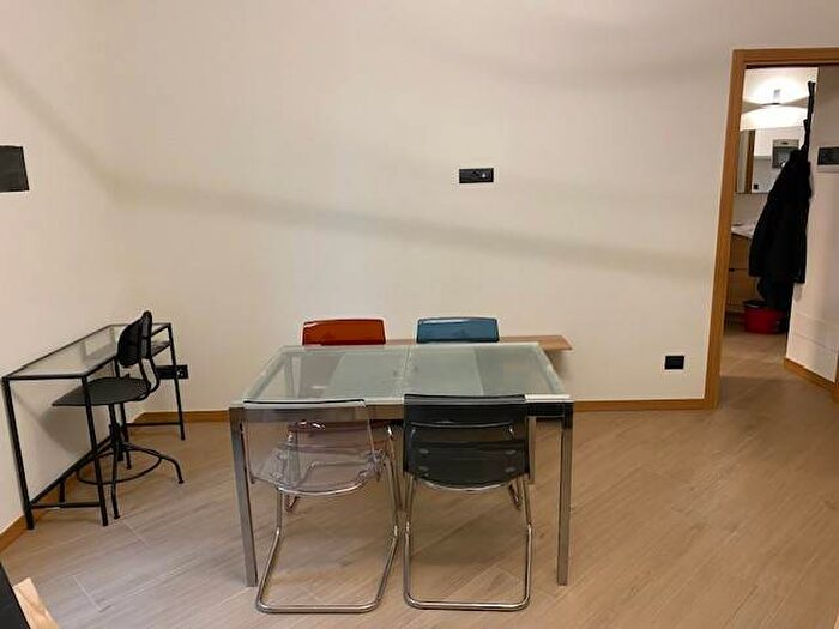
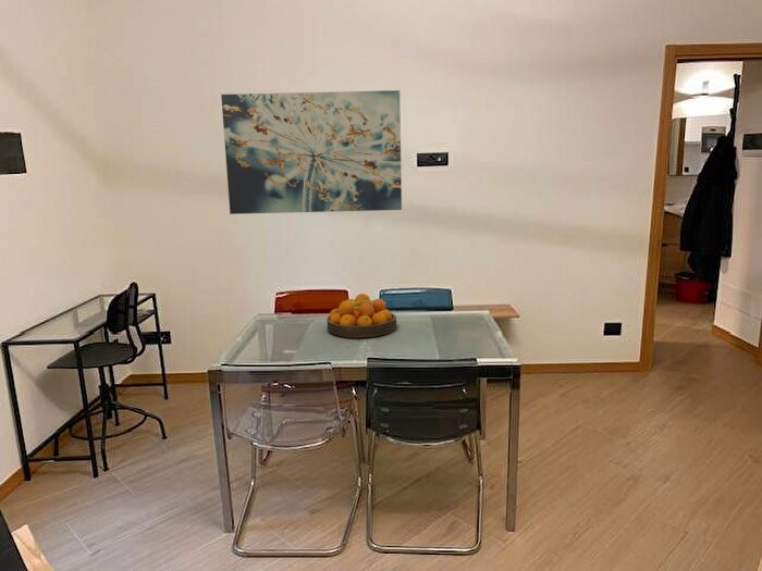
+ fruit bowl (361, 312)
+ wall art (314, 153)
